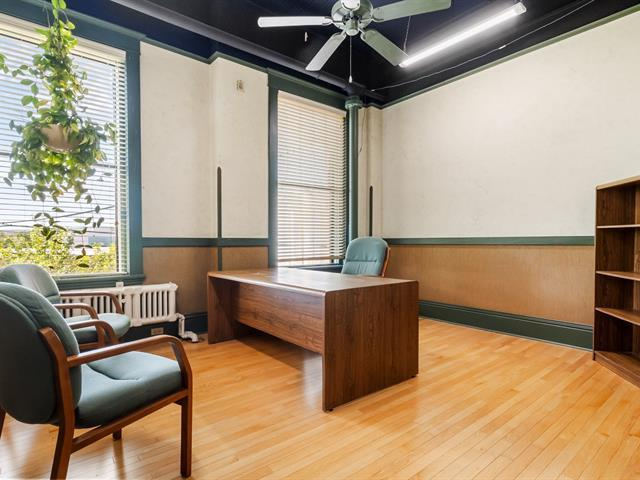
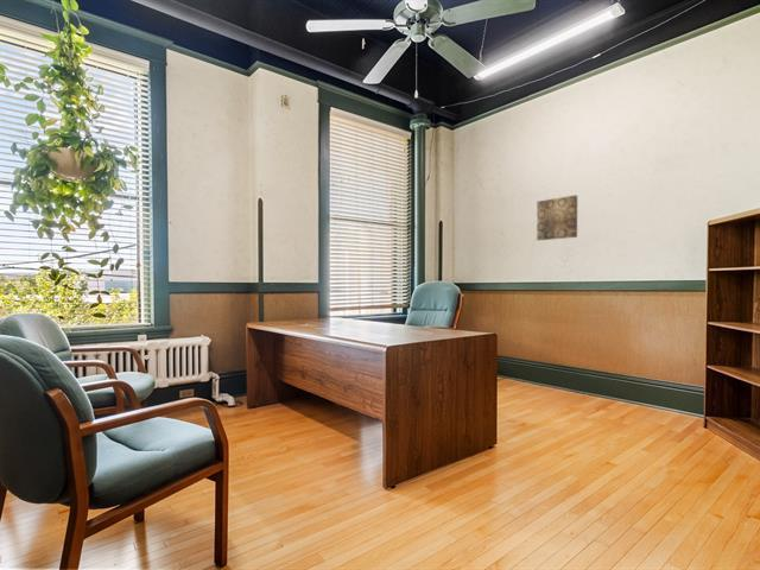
+ wall art (556, 218)
